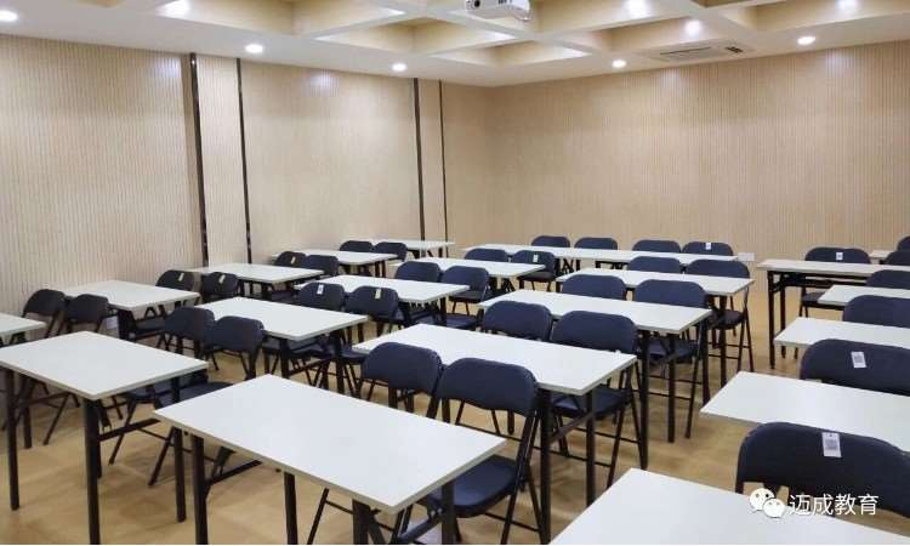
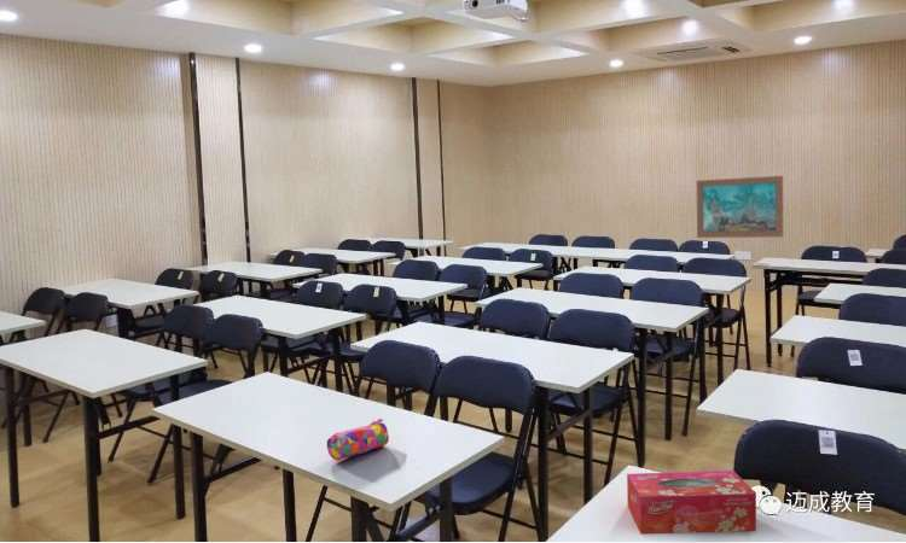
+ wall art (738, 208)
+ tissue box (689, 501)
+ pencil case (358, 439)
